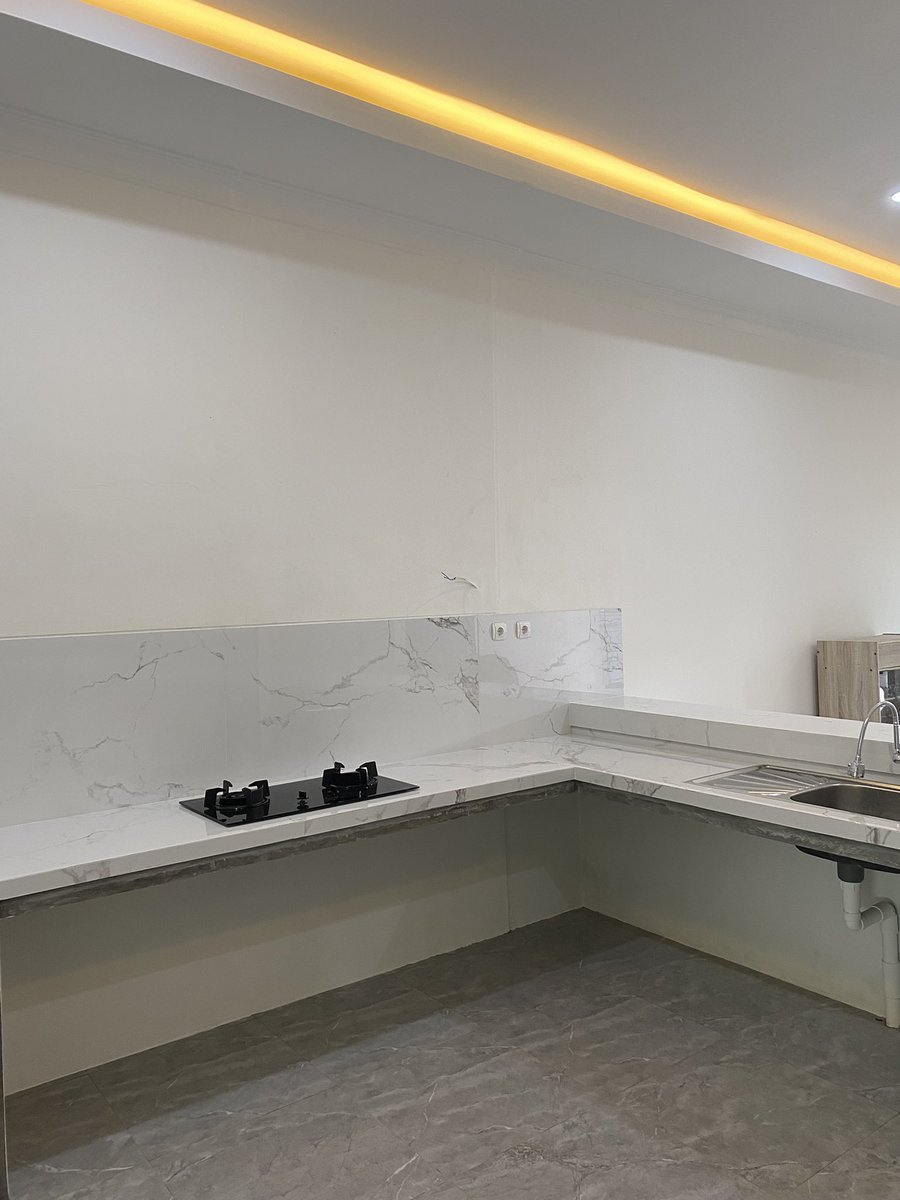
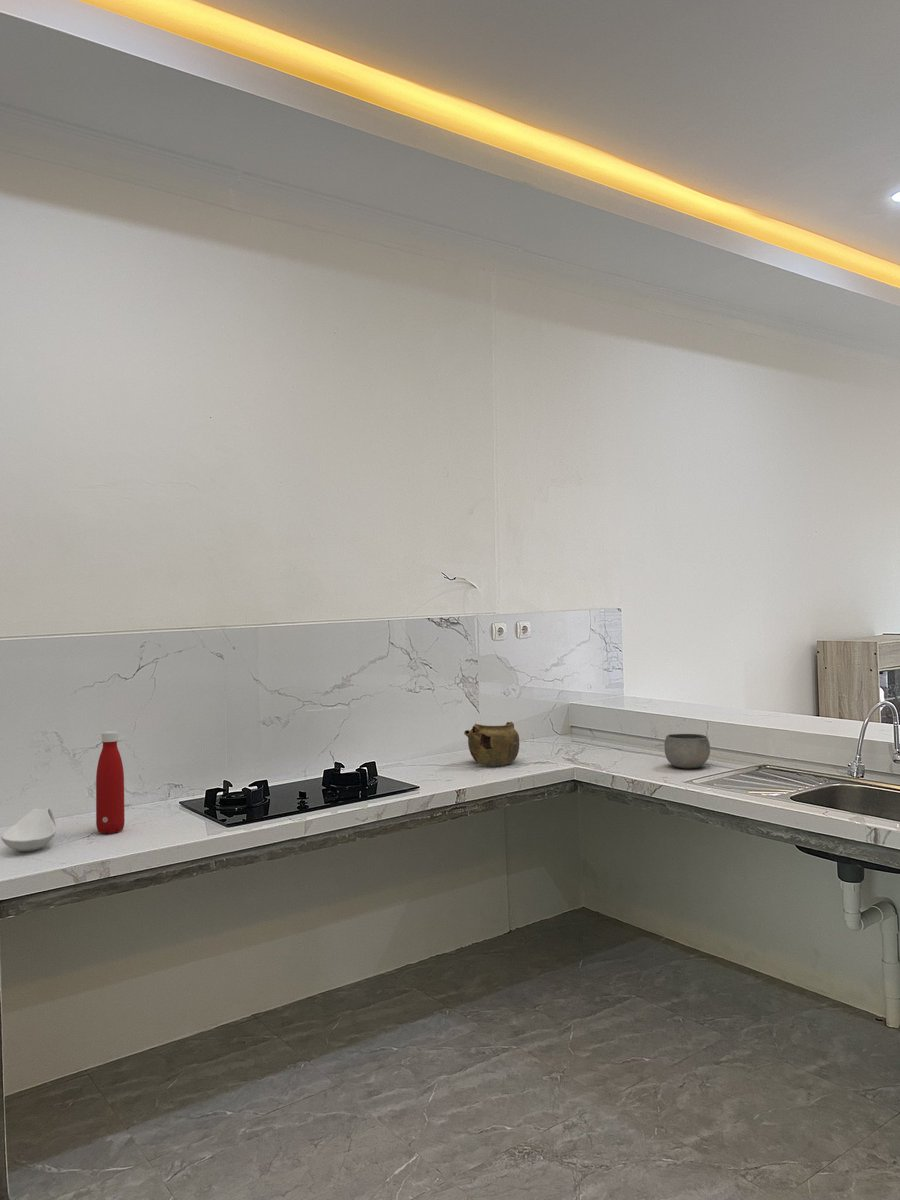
+ teapot (488, 743)
+ bowl (687, 751)
+ bottle (110, 781)
+ spoon rest (34, 827)
